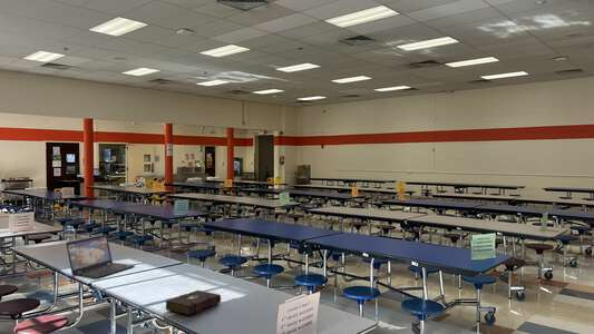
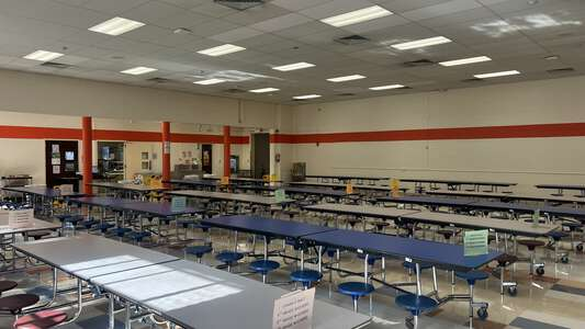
- book (196, 301)
- laptop (101, 255)
